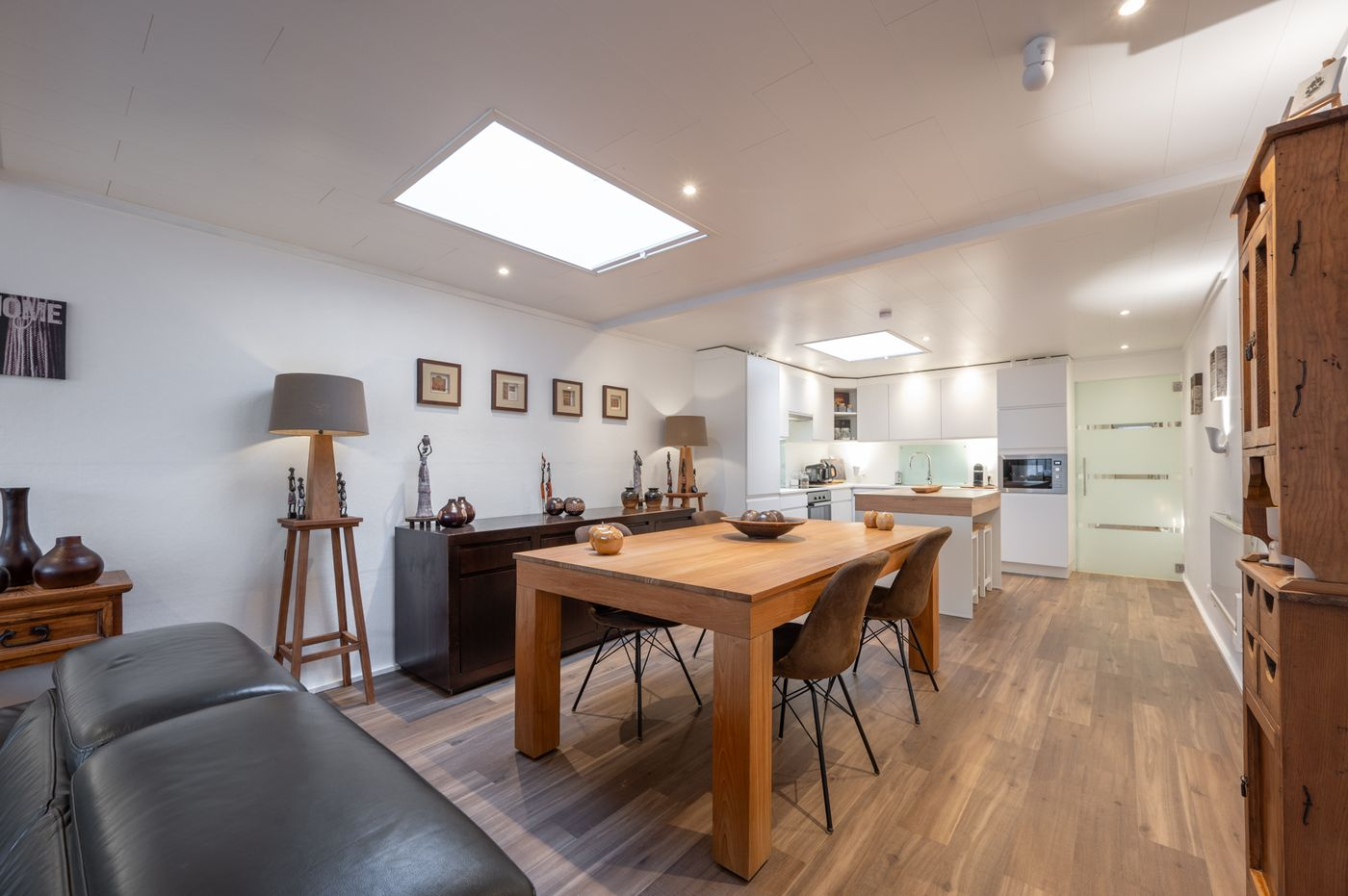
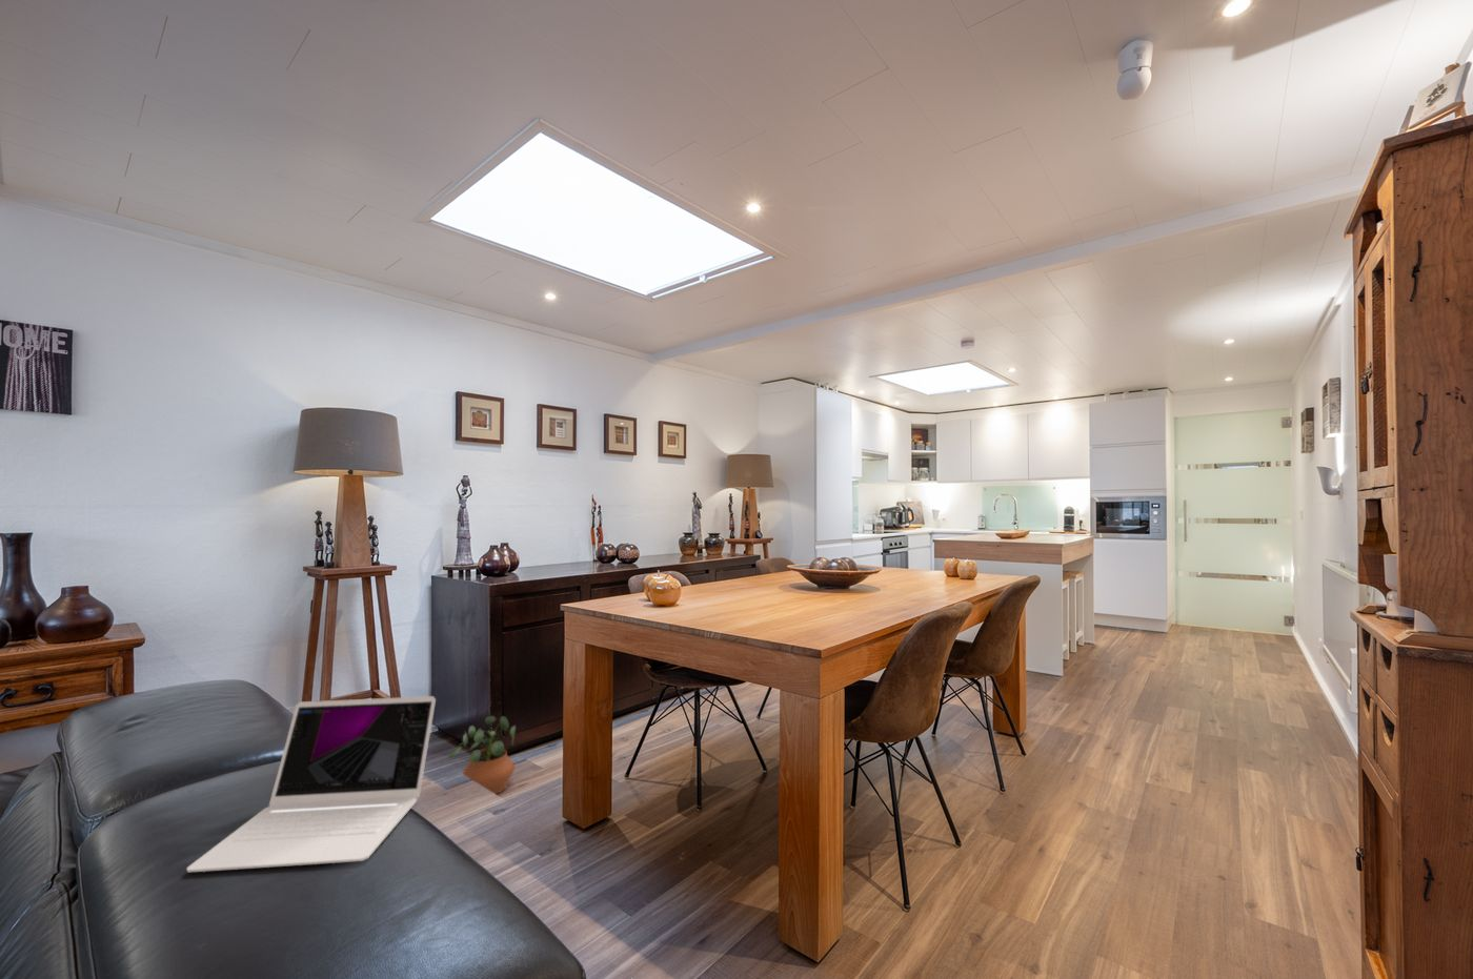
+ potted plant (482, 756)
+ laptop (327, 767)
